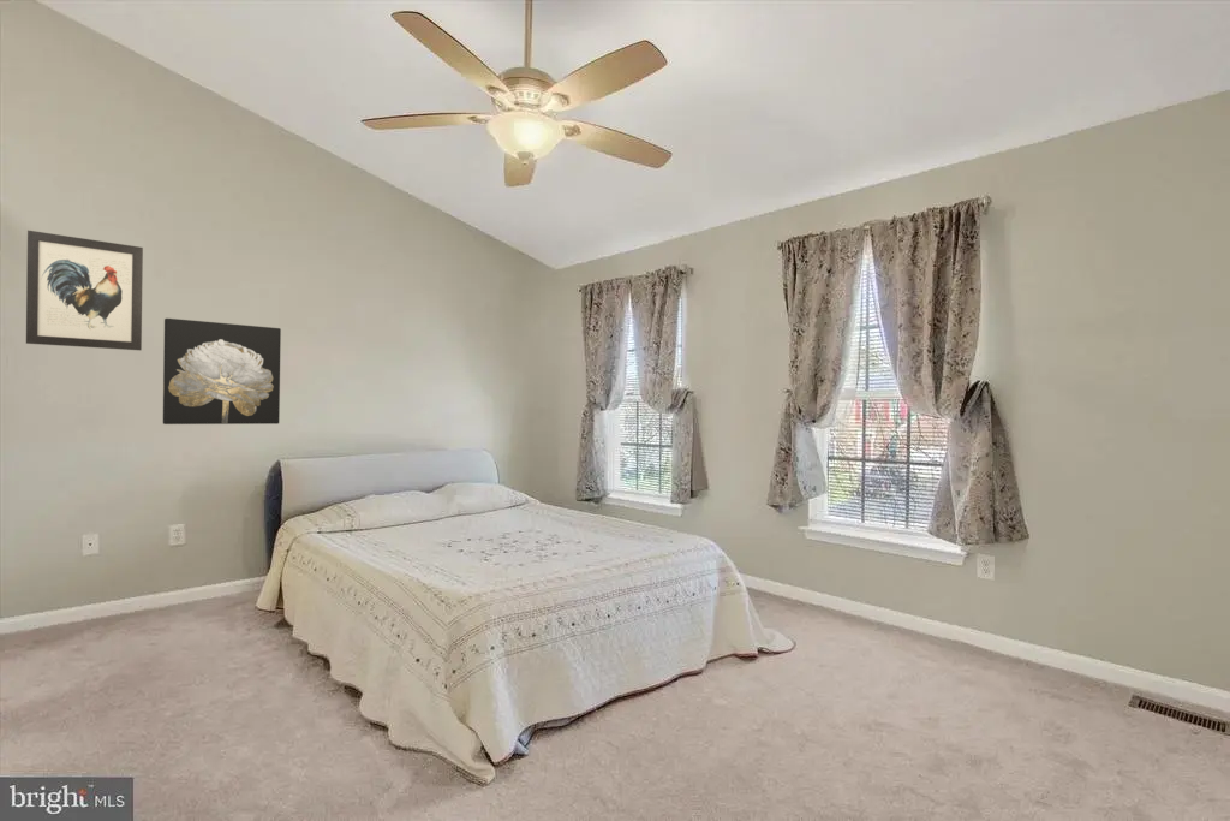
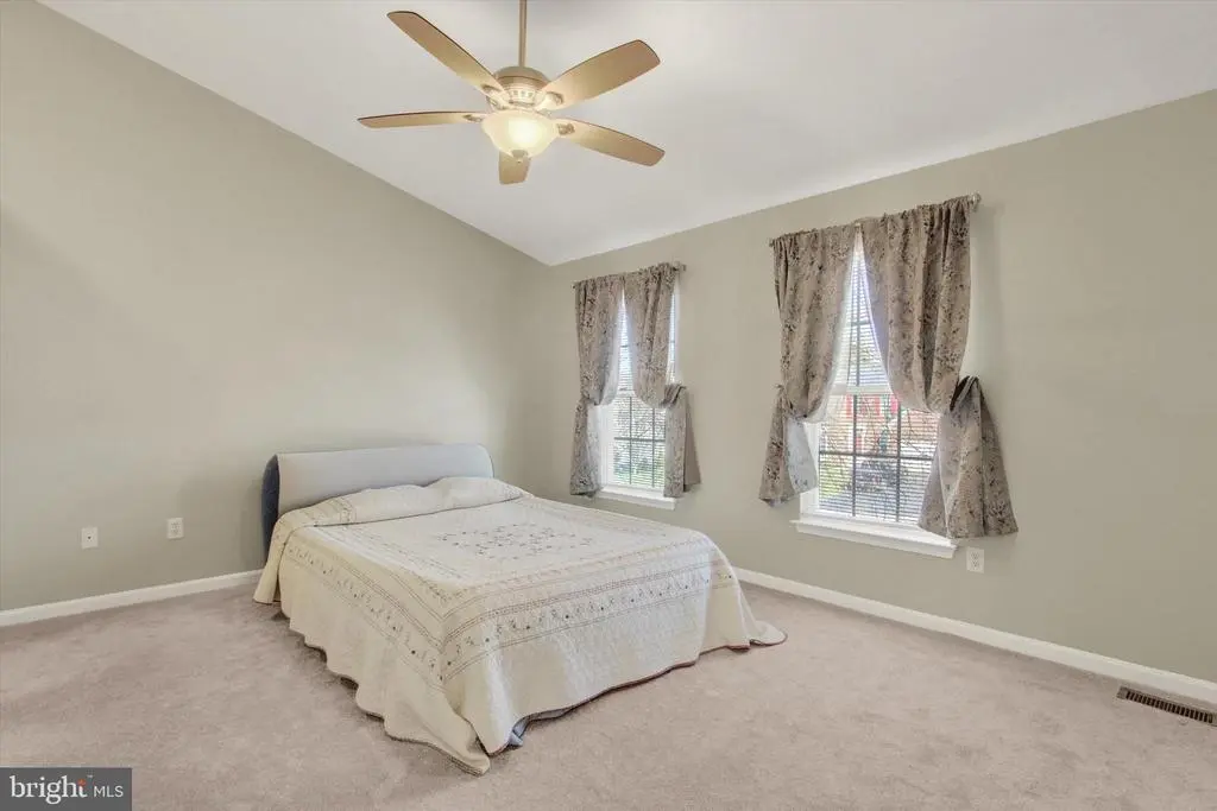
- wall art (225, 374)
- wall art (86, 293)
